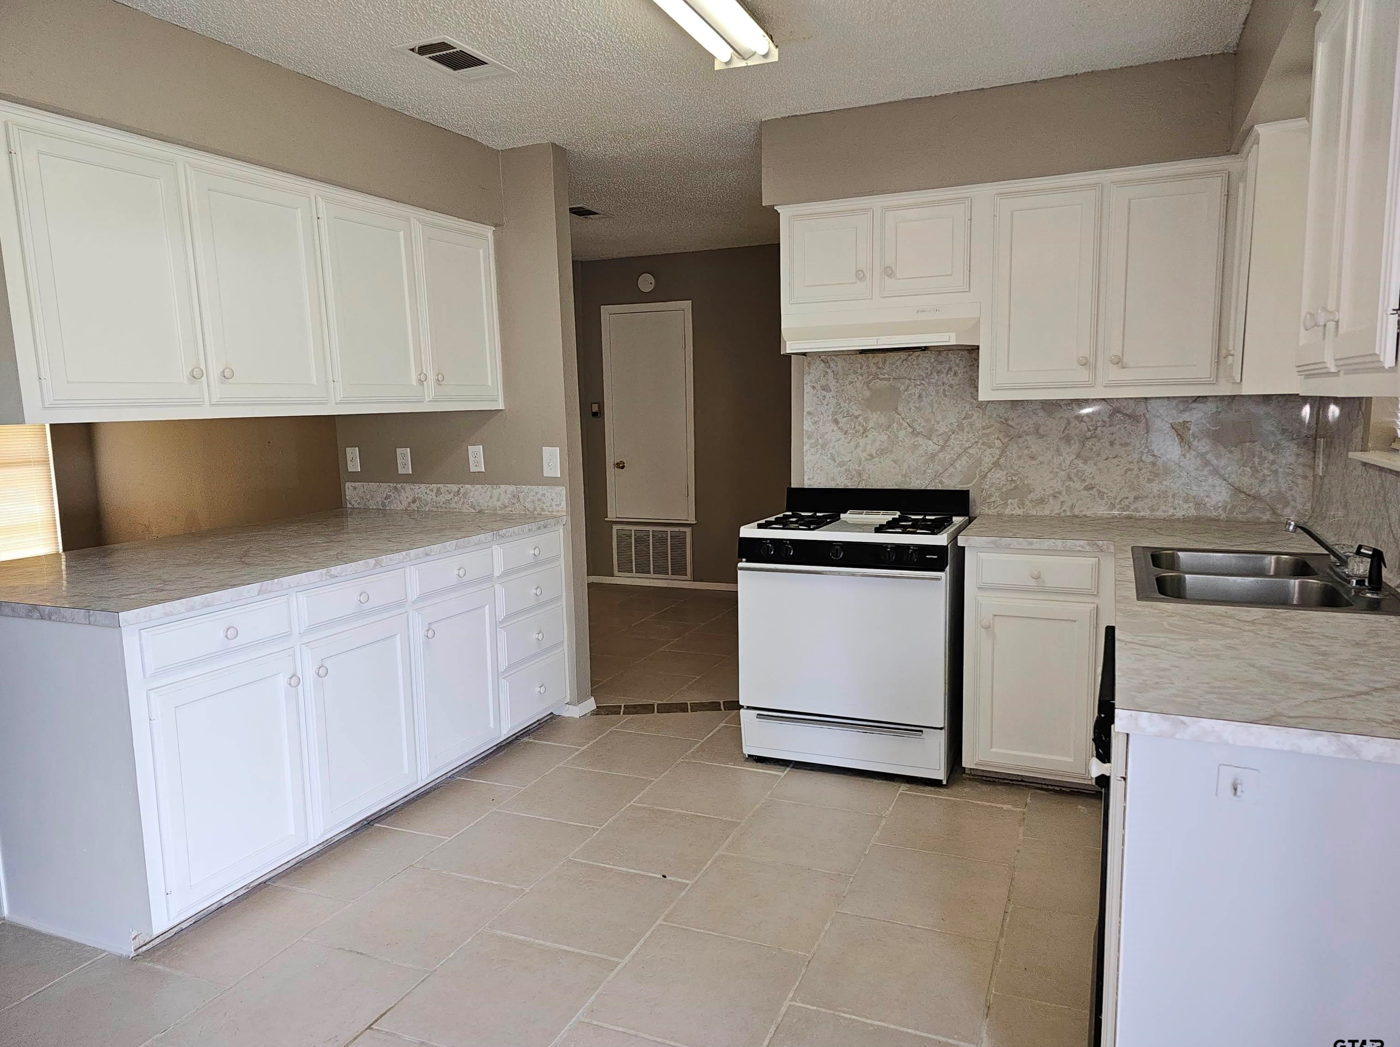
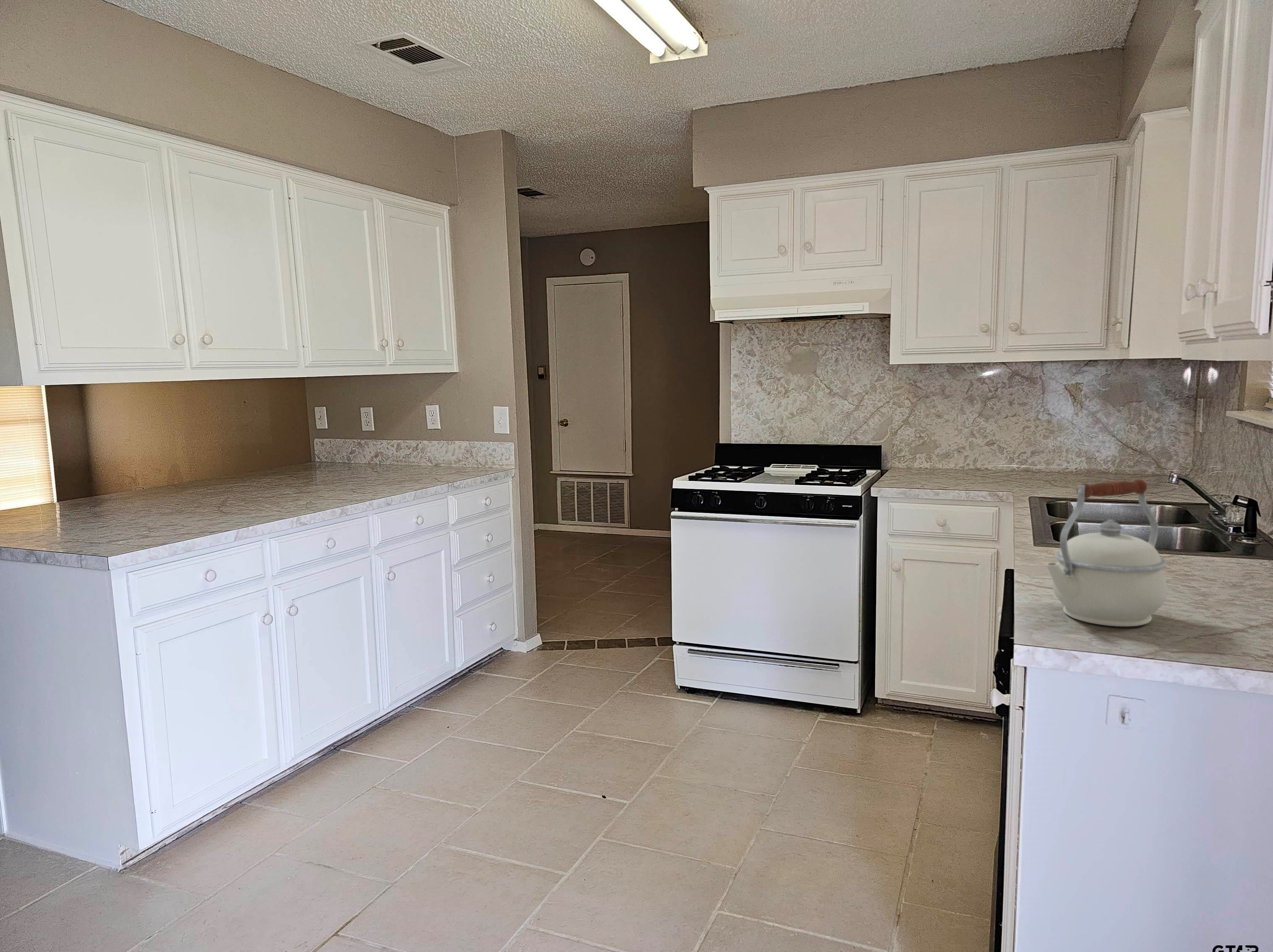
+ kettle (1102, 550)
